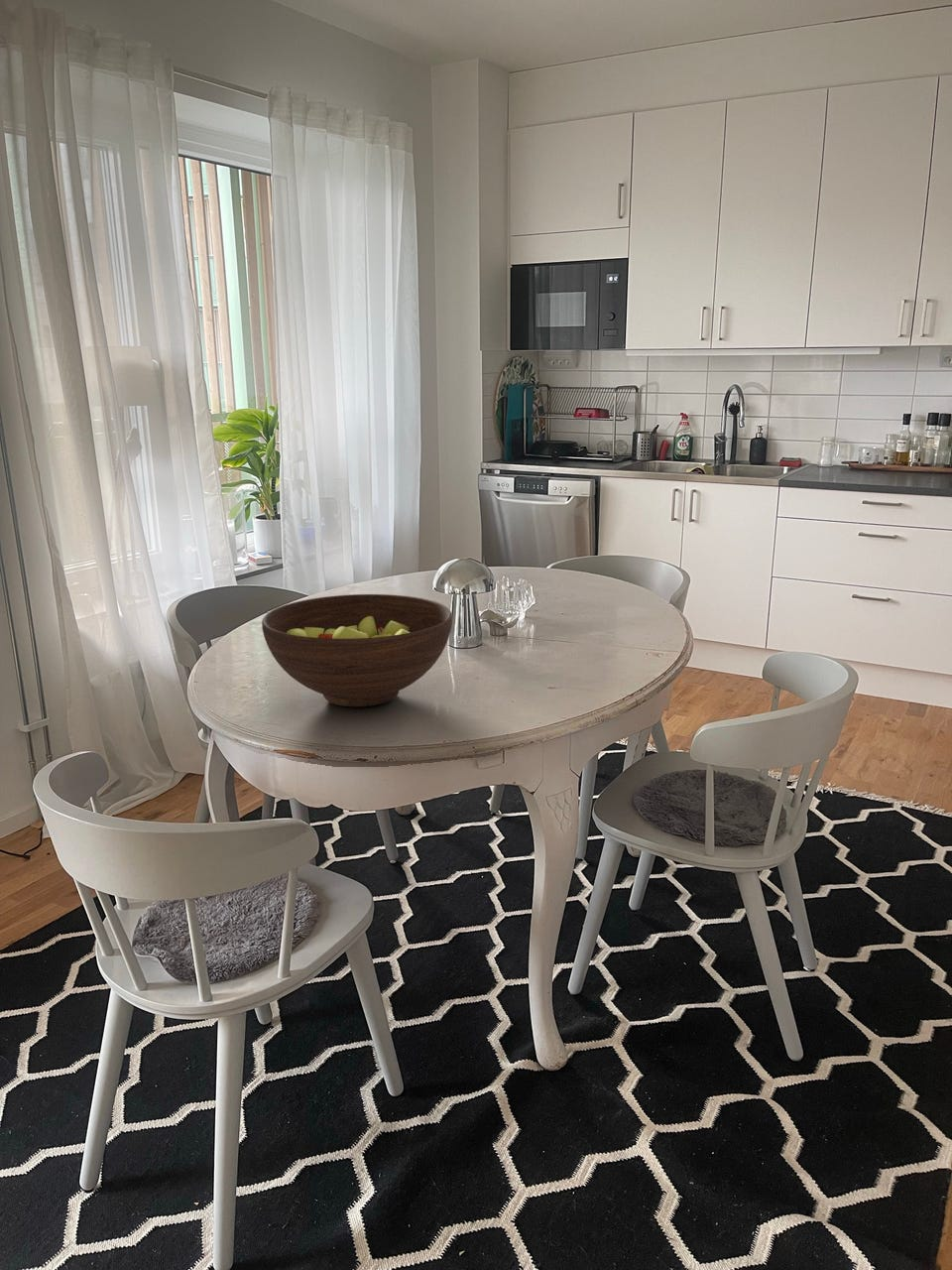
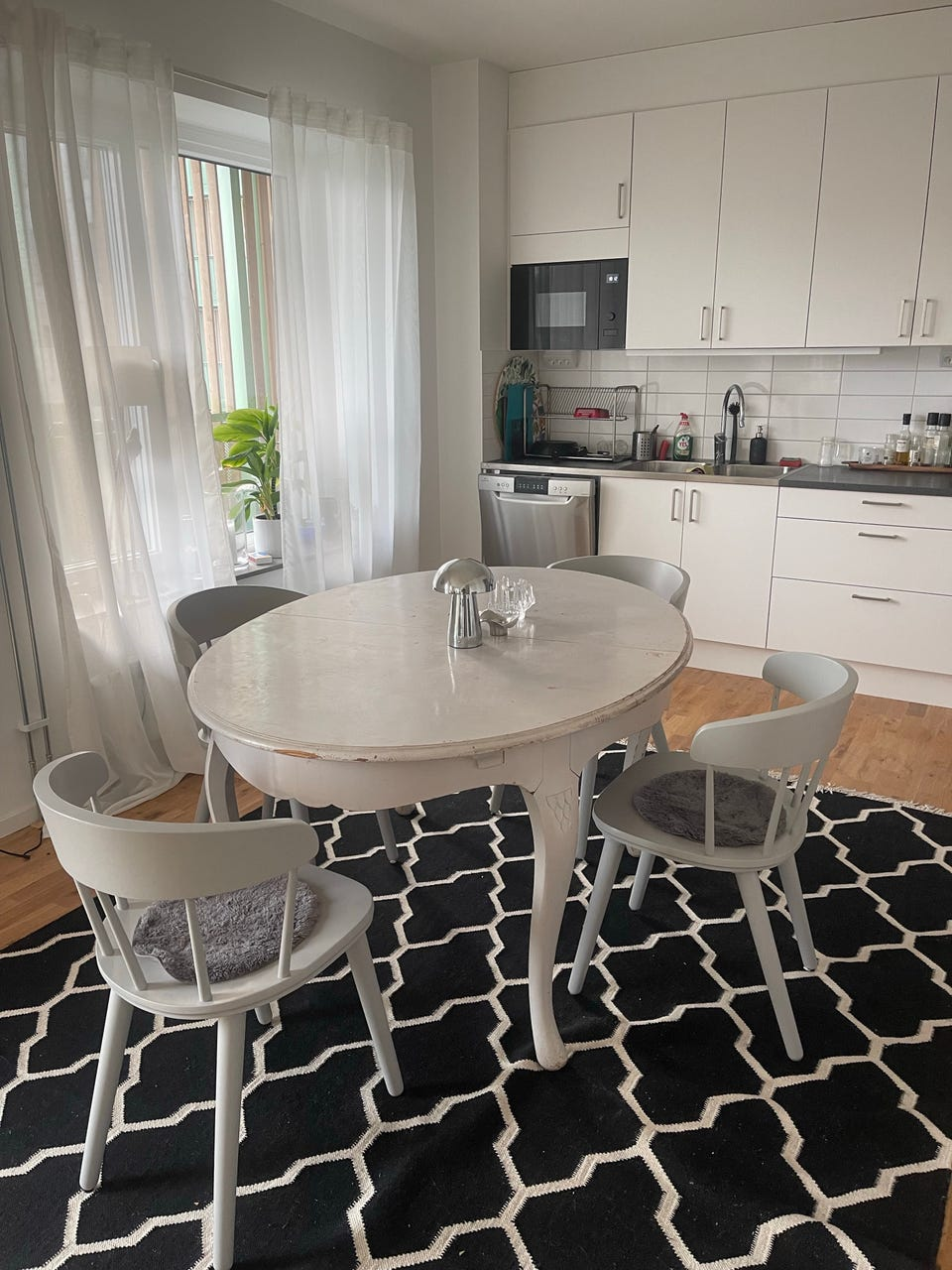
- fruit bowl (359, 656)
